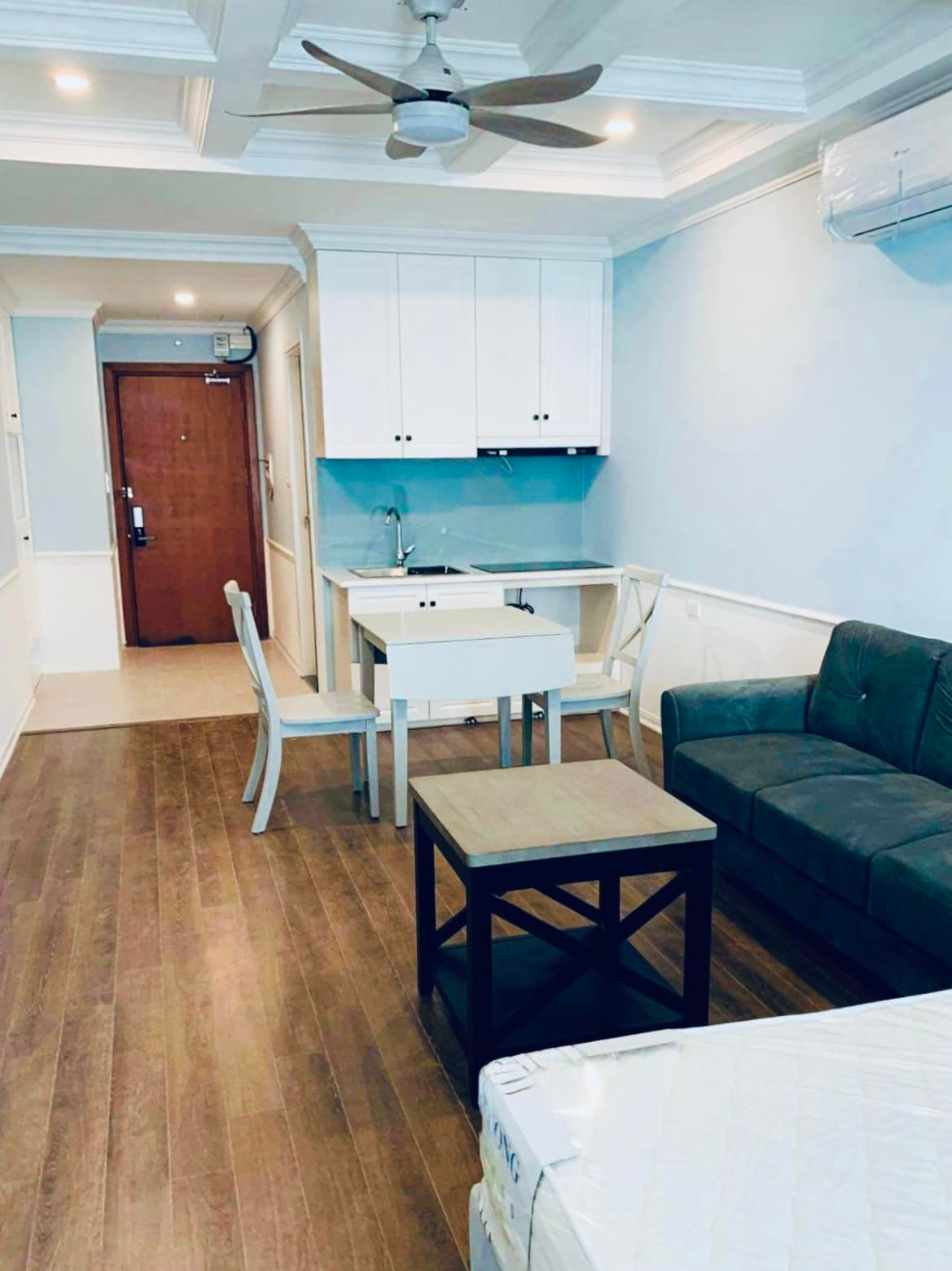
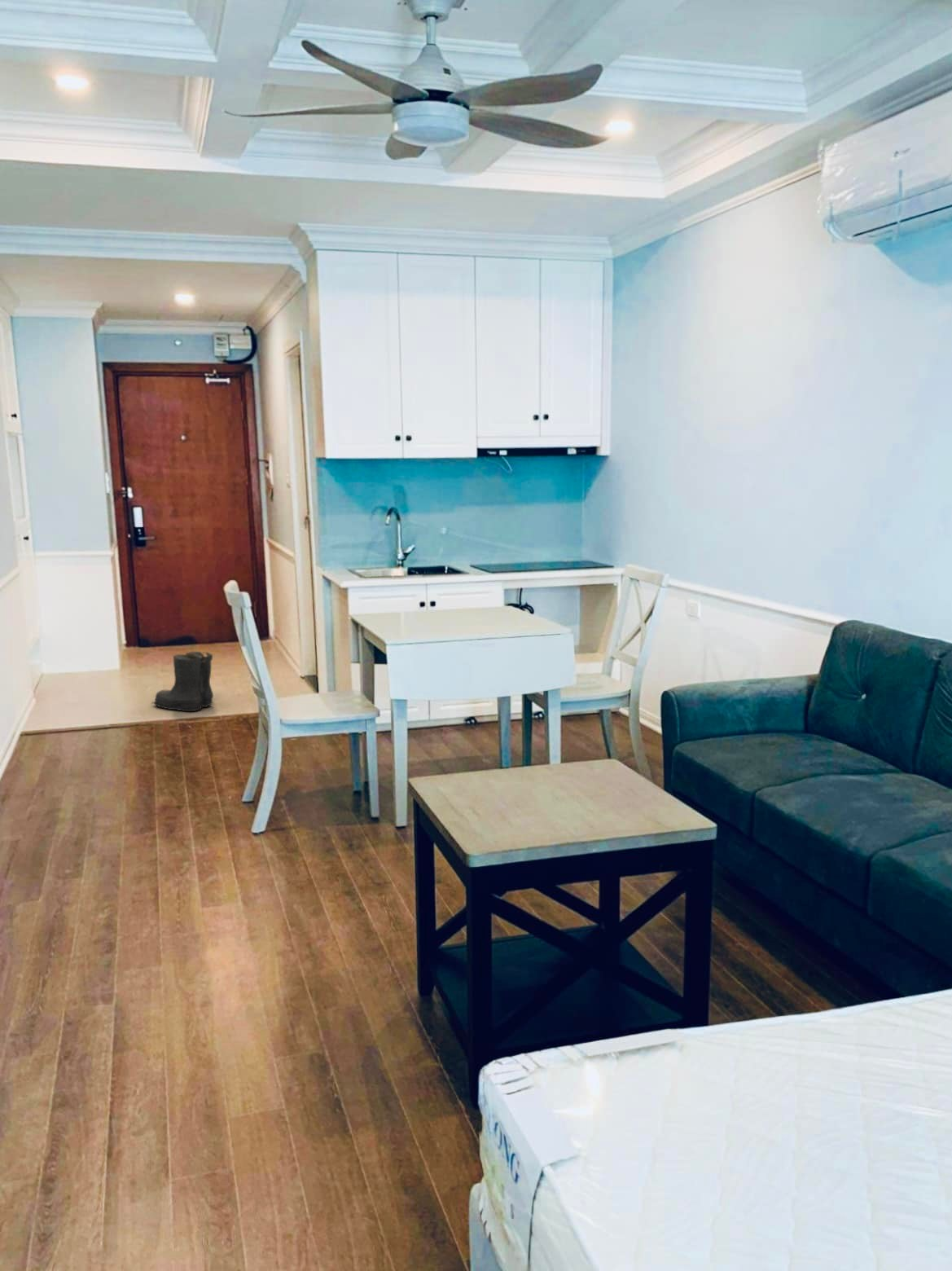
+ boots (184, 679)
